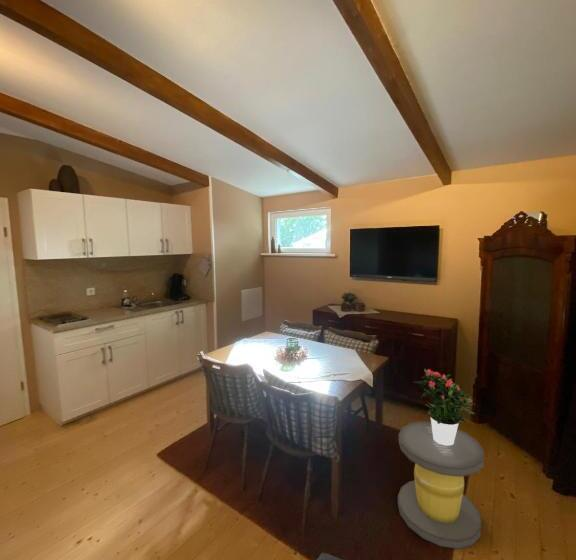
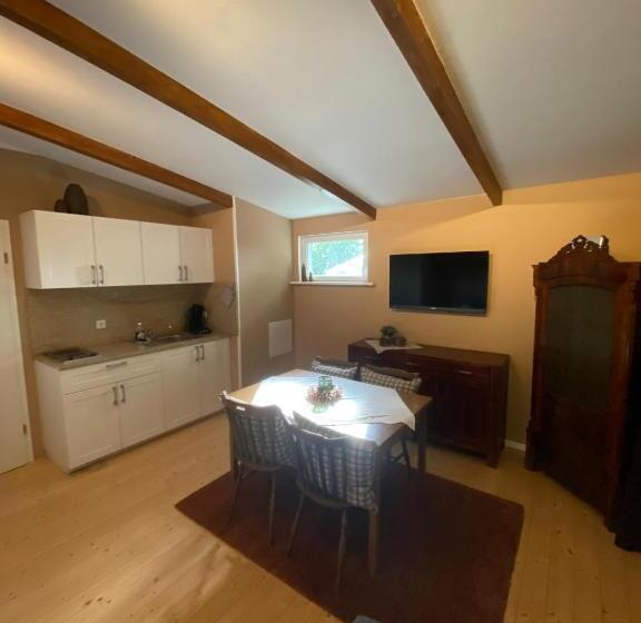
- stool (438, 478)
- potted flower (442, 406)
